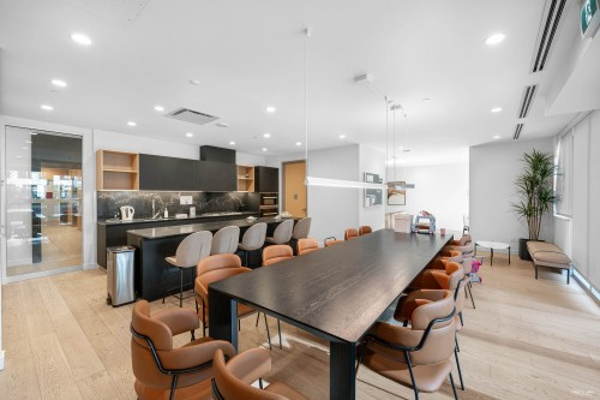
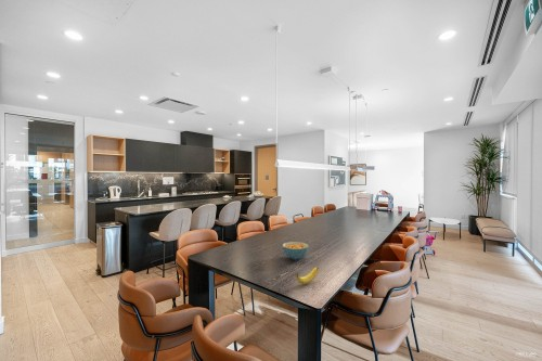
+ banana (307, 275)
+ cereal bowl (295, 252)
